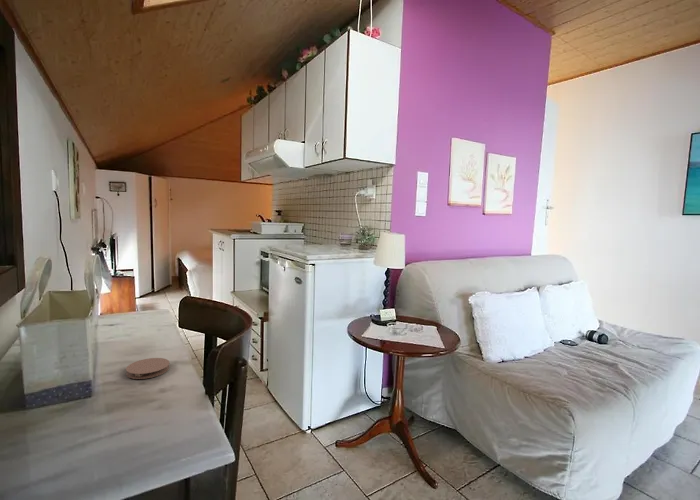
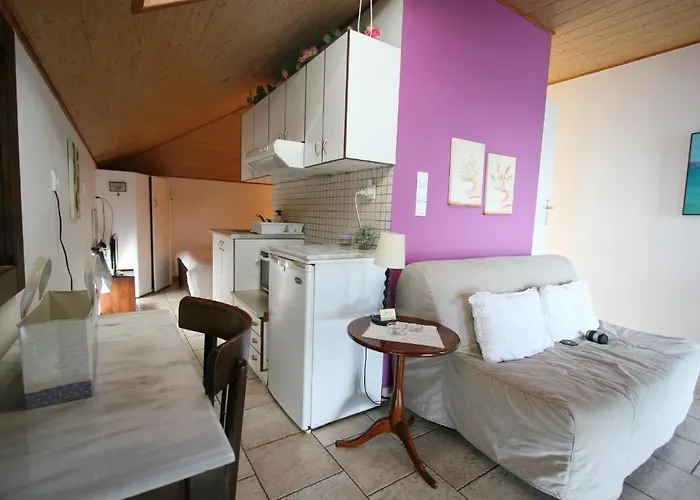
- coaster (148, 367)
